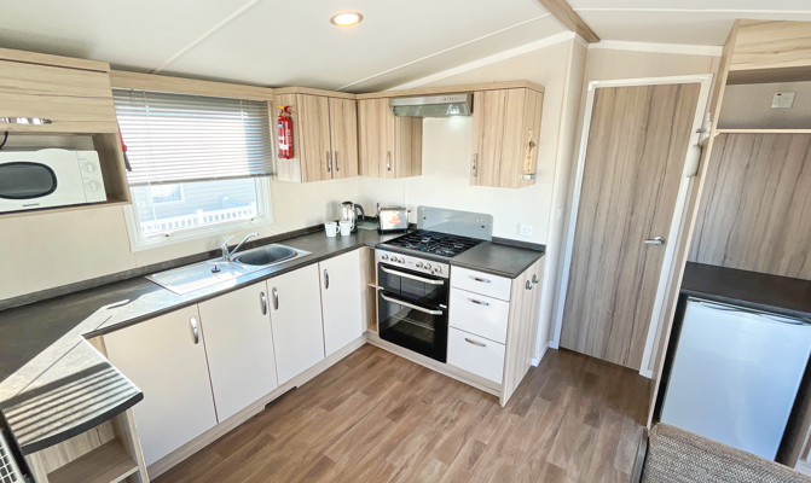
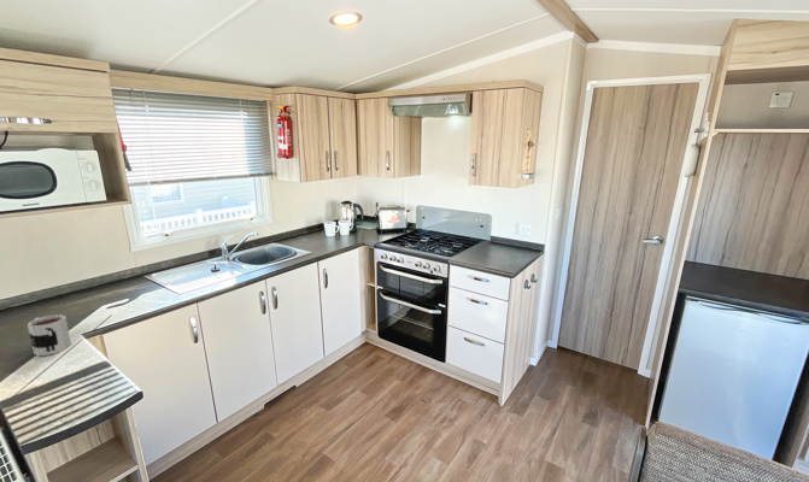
+ mug (46, 333)
